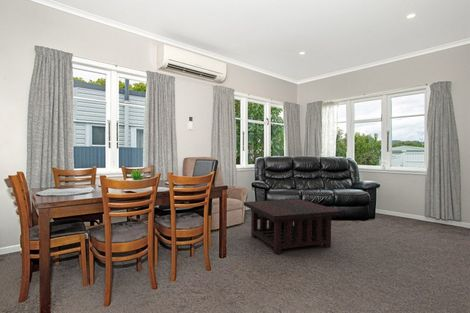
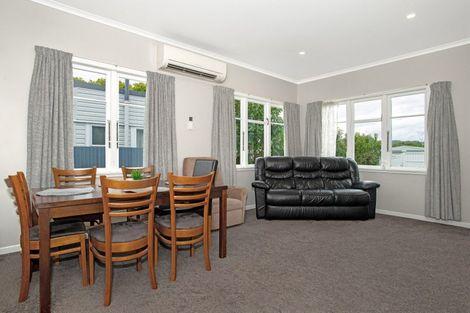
- coffee table (288, 223)
